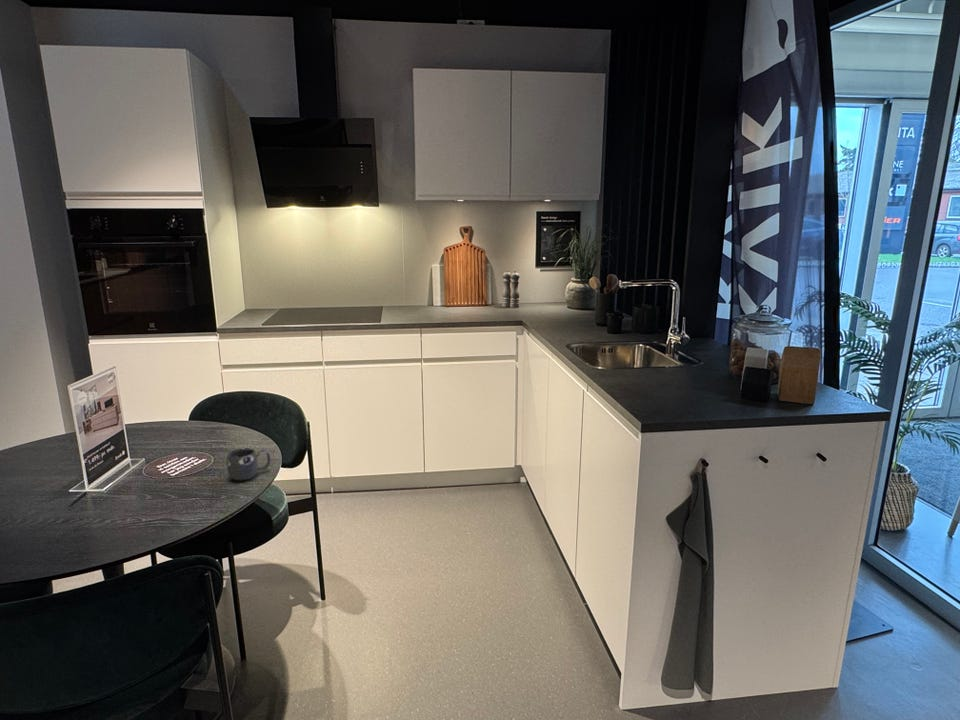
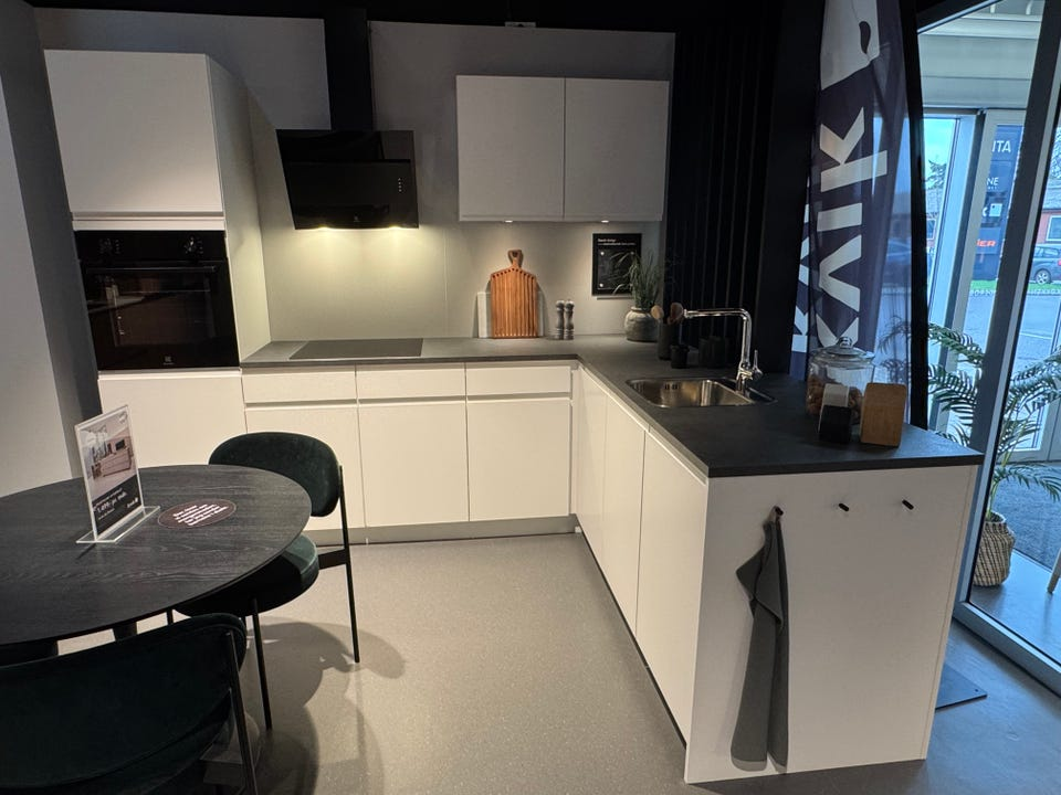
- mug (249, 463)
